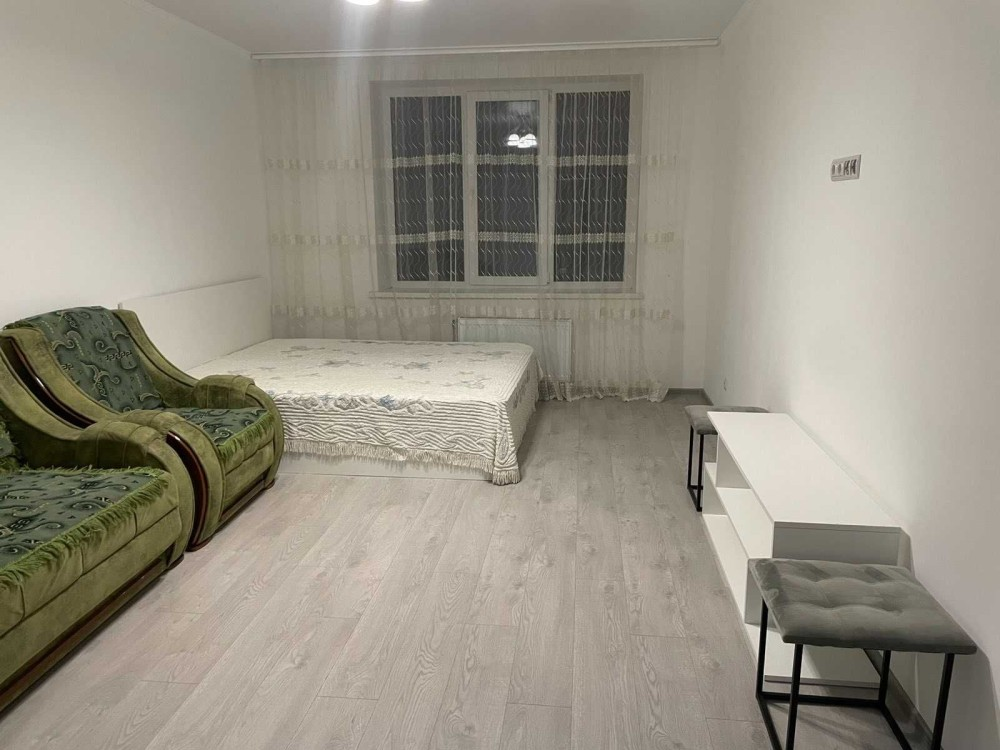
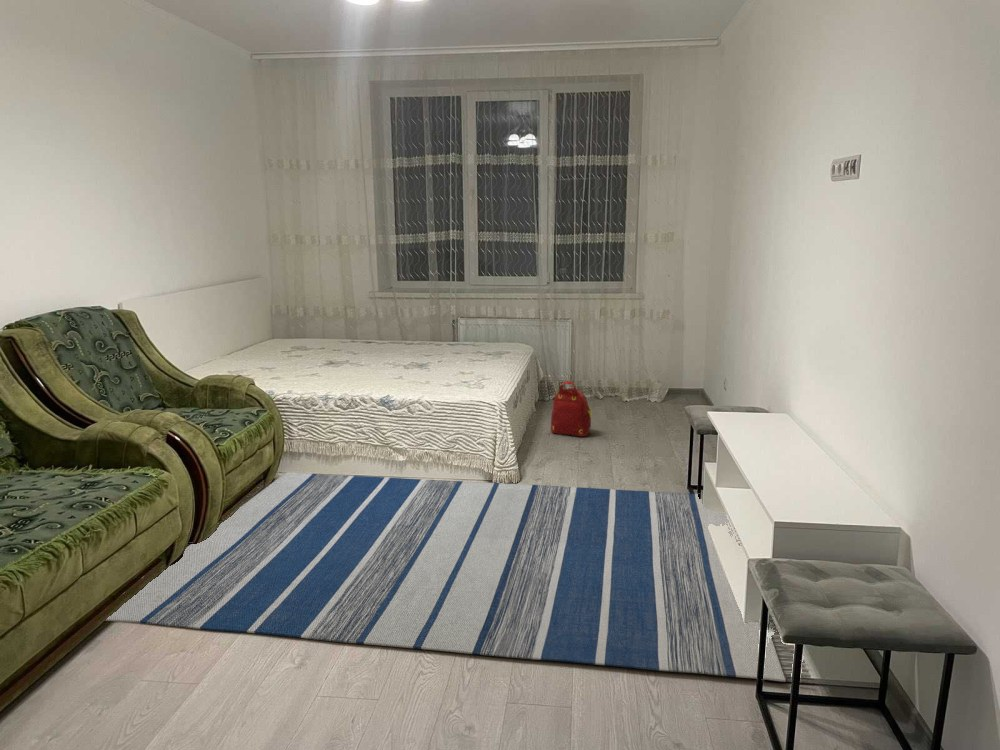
+ backpack (571, 406)
+ rug (463, 546)
